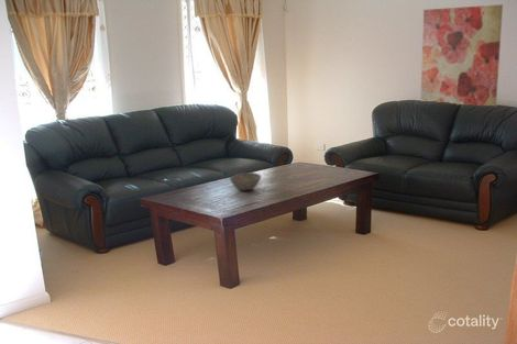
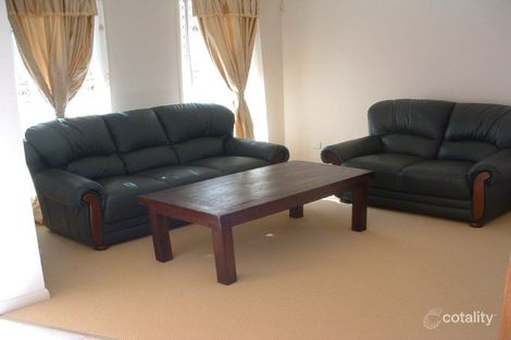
- bowl (245, 182)
- wall art (458, 63)
